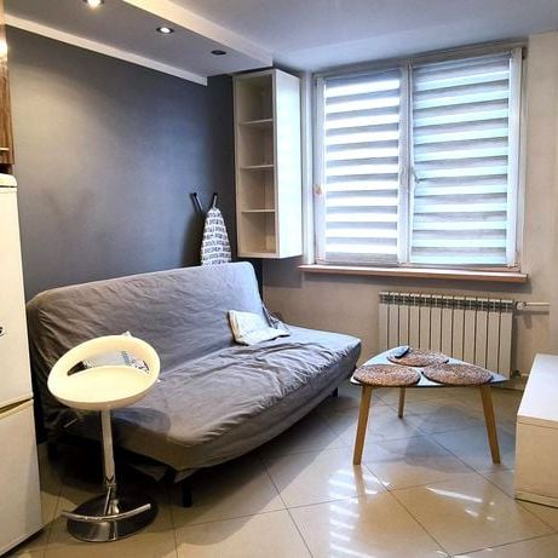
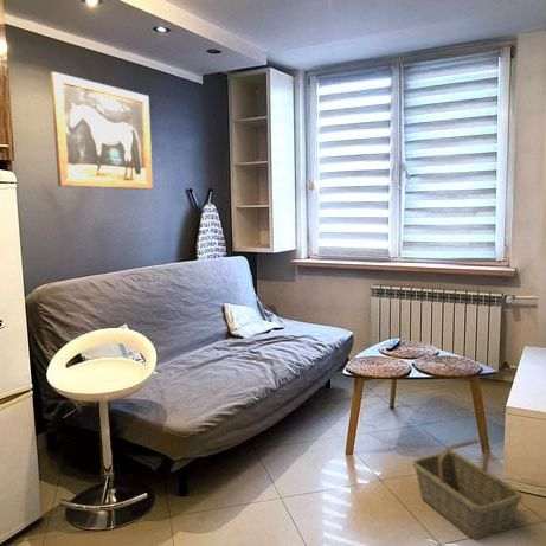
+ wall art (107, 136)
+ basket (463, 477)
